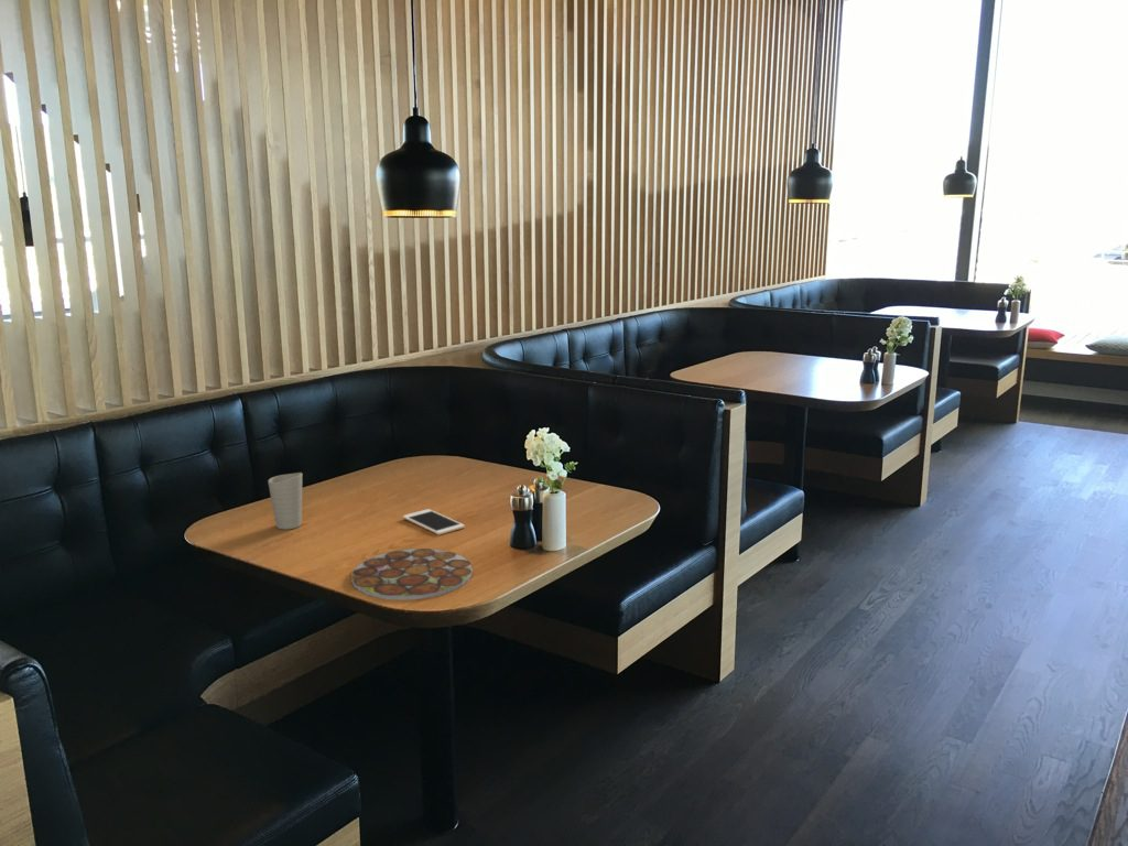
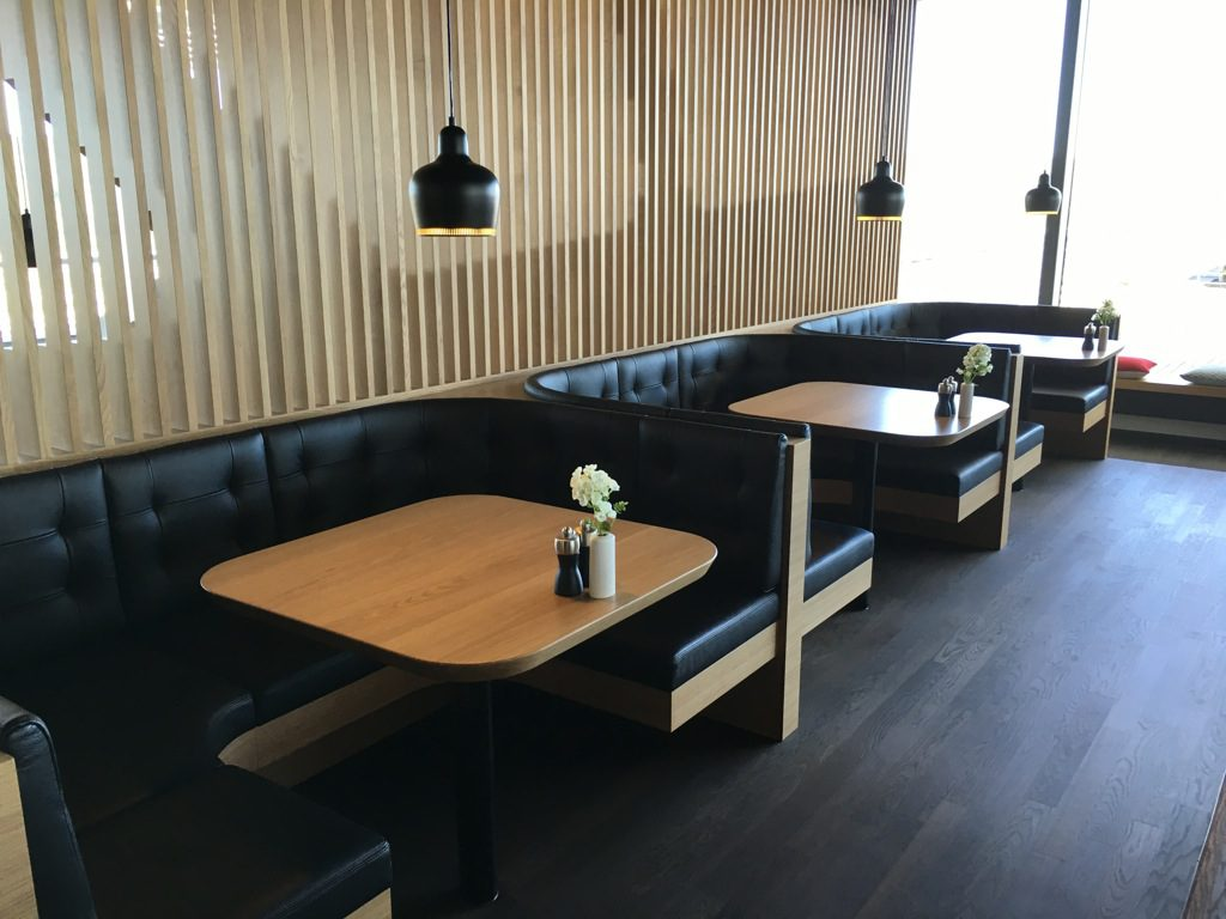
- cell phone (433, 521)
- plate (412, 572)
- cup (286, 499)
